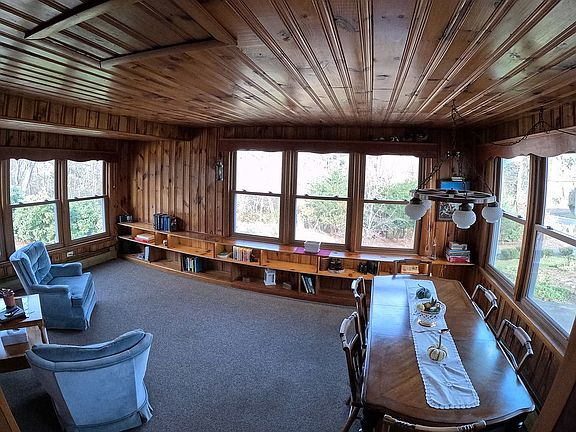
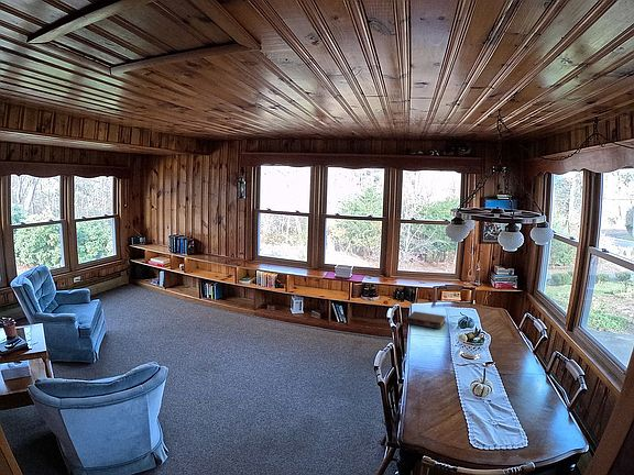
+ book (426, 319)
